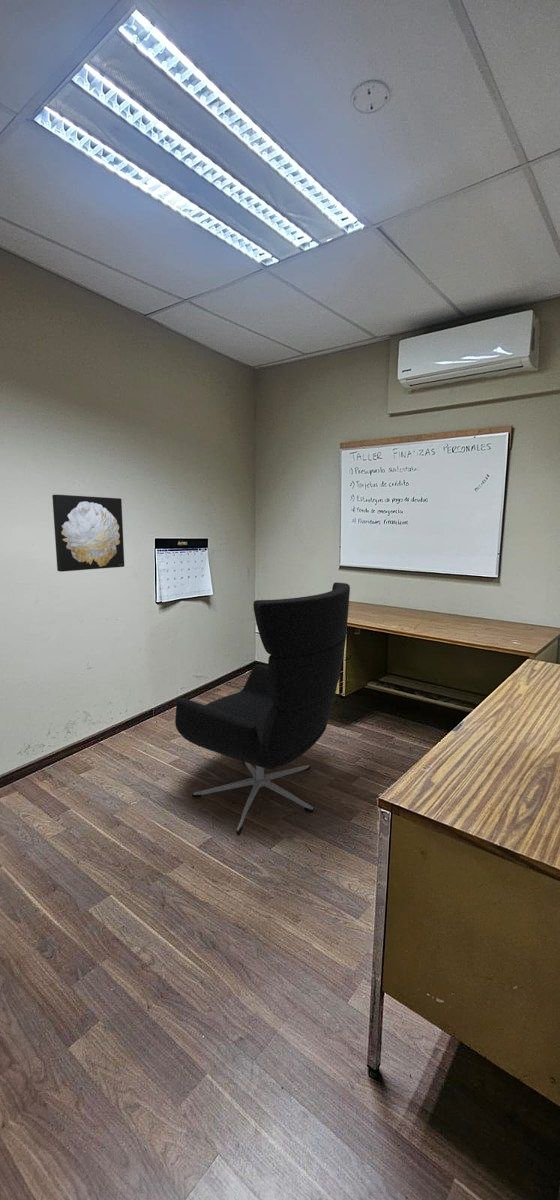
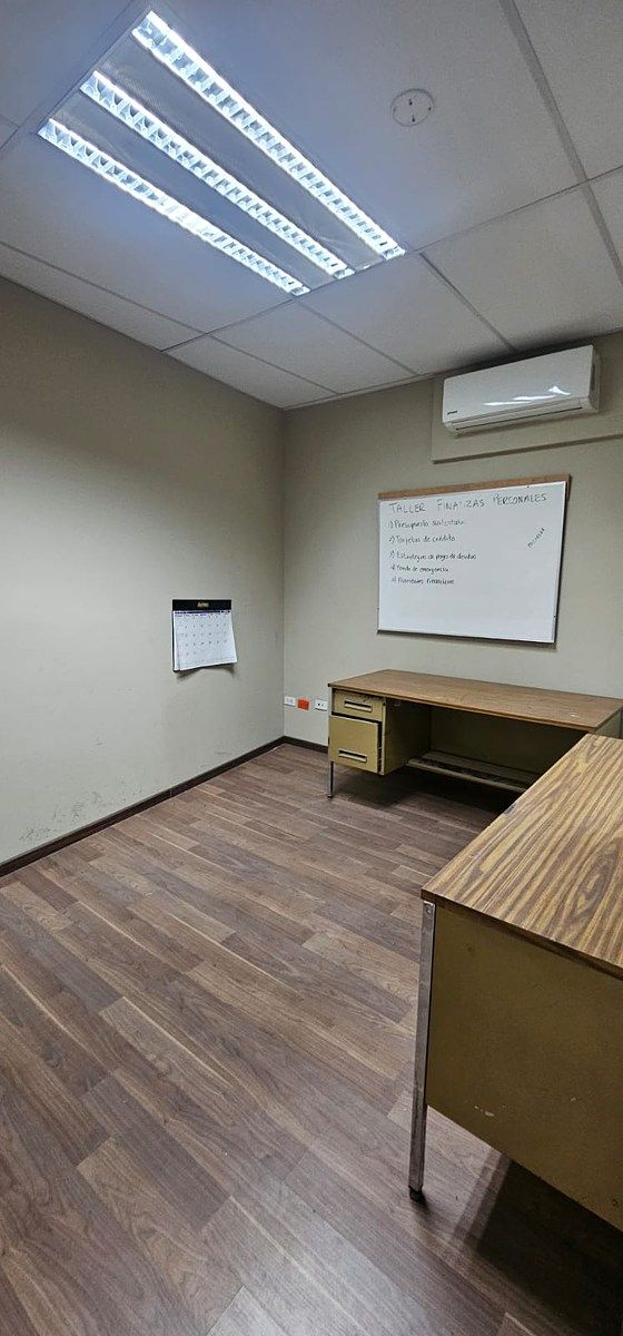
- wall art (90, 533)
- office chair (263, 693)
